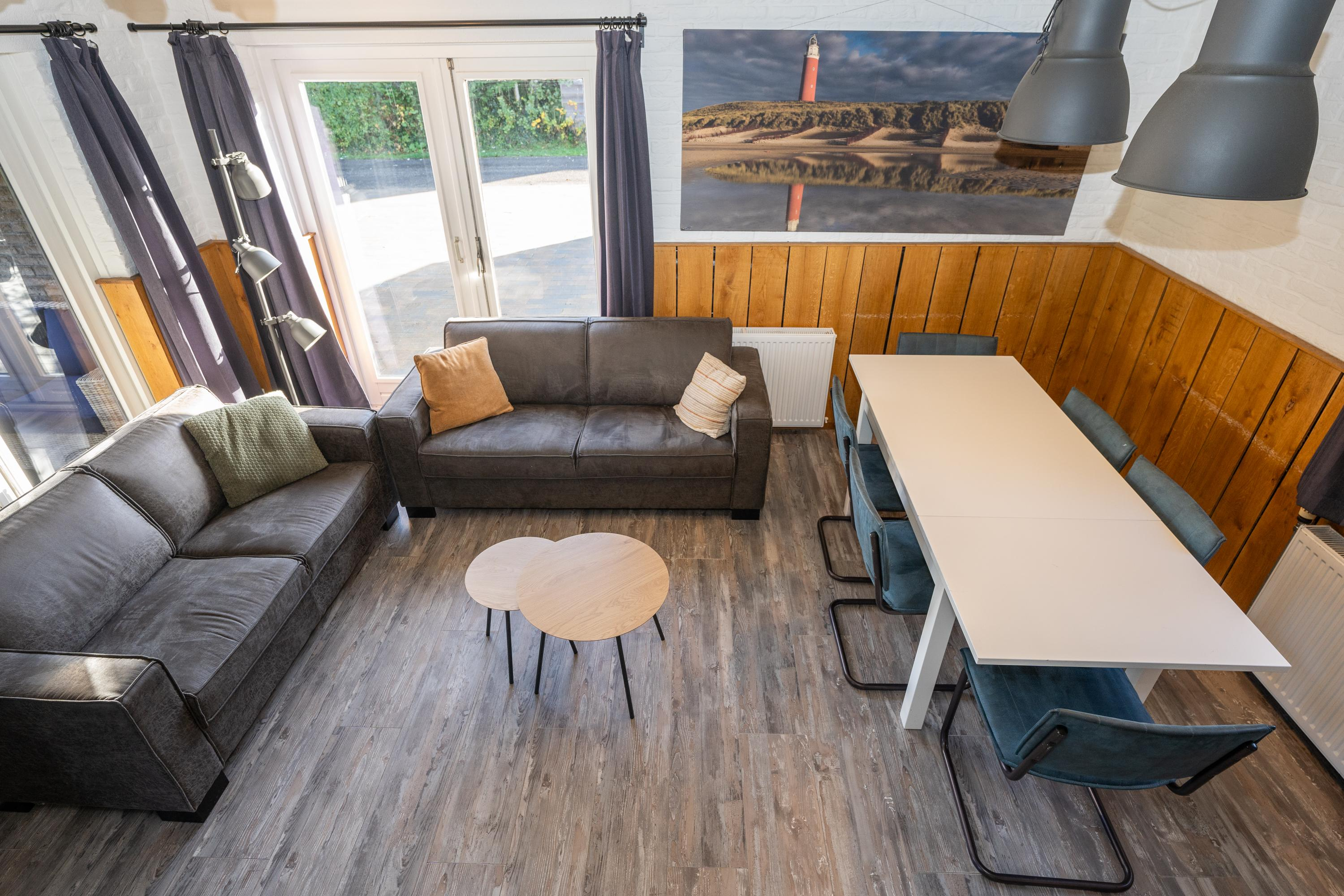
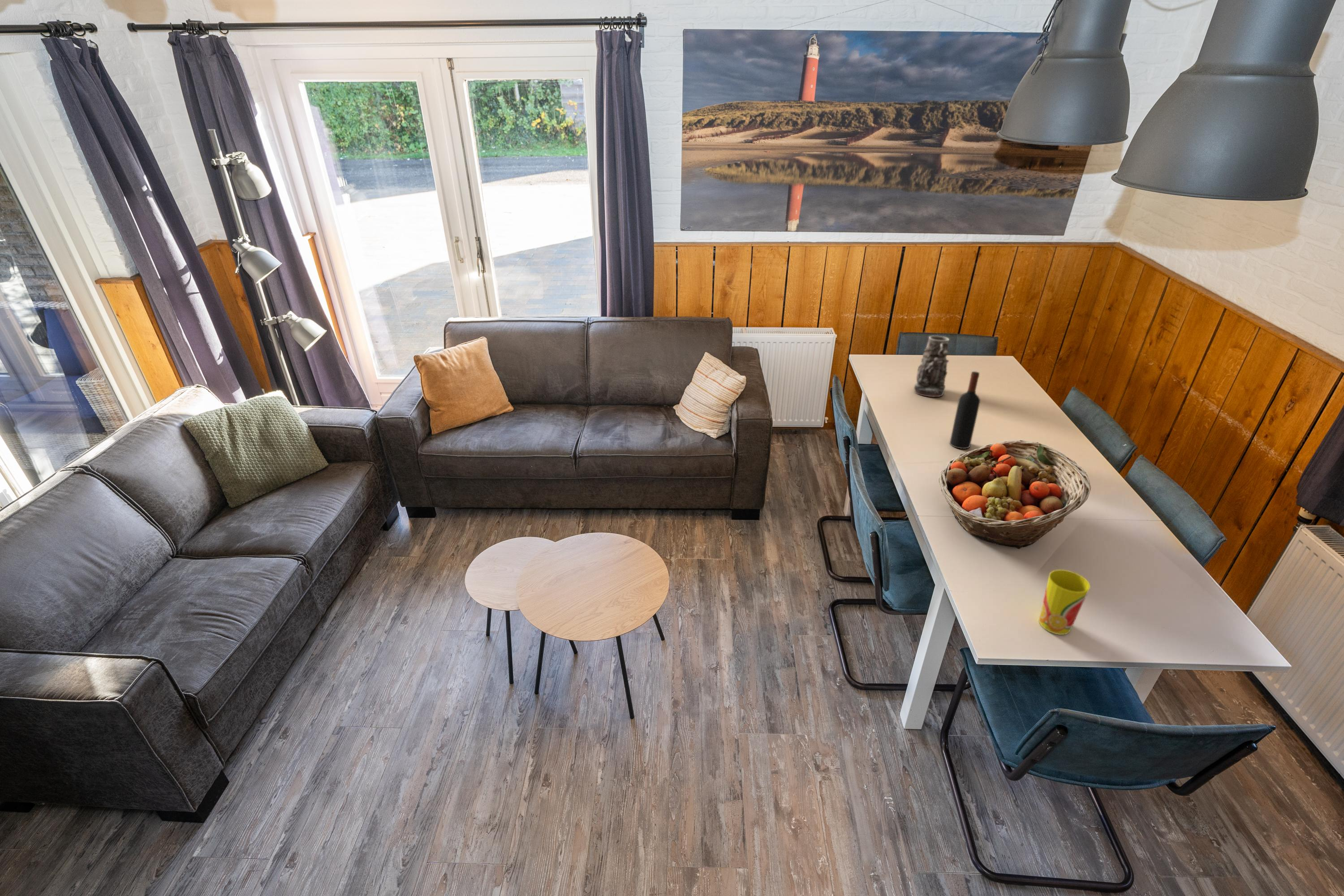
+ wine bottle (967, 409)
+ vase (932, 366)
+ cup (1062, 603)
+ fruit basket (1008, 491)
